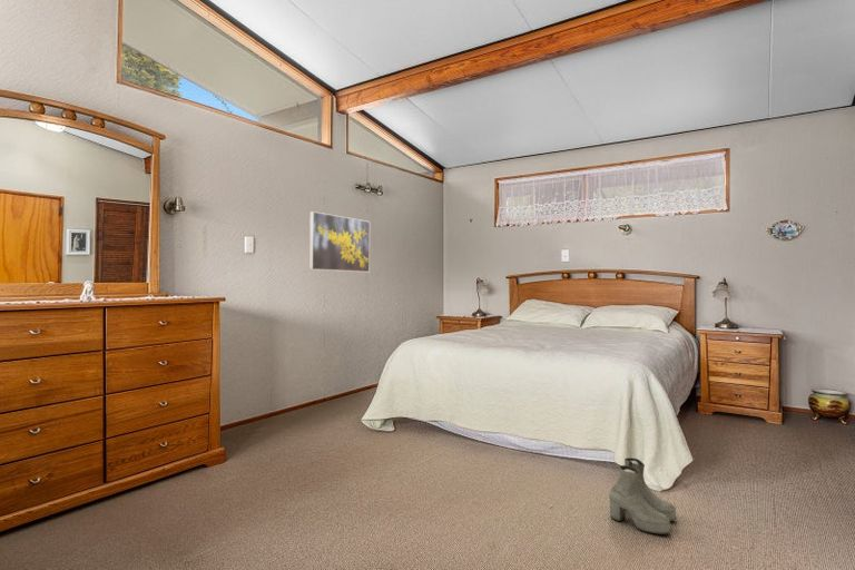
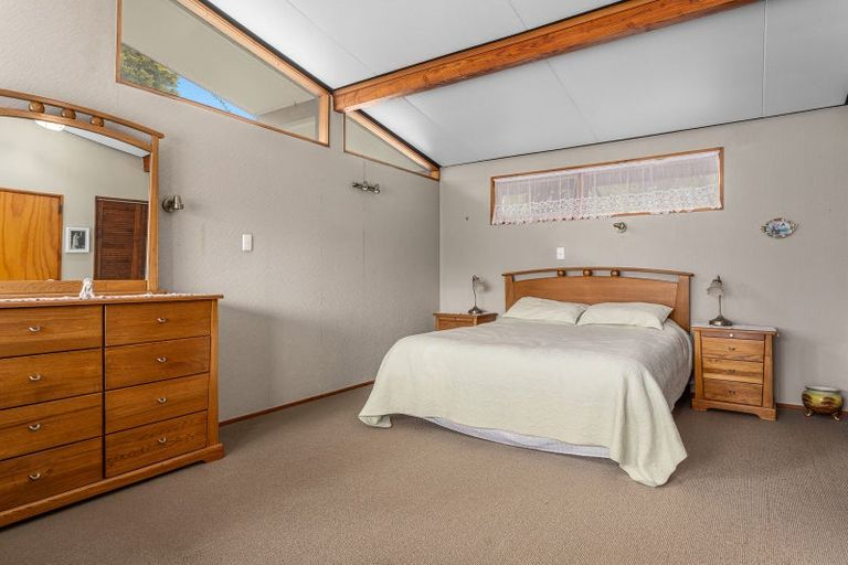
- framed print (341, 244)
- boots (641, 492)
